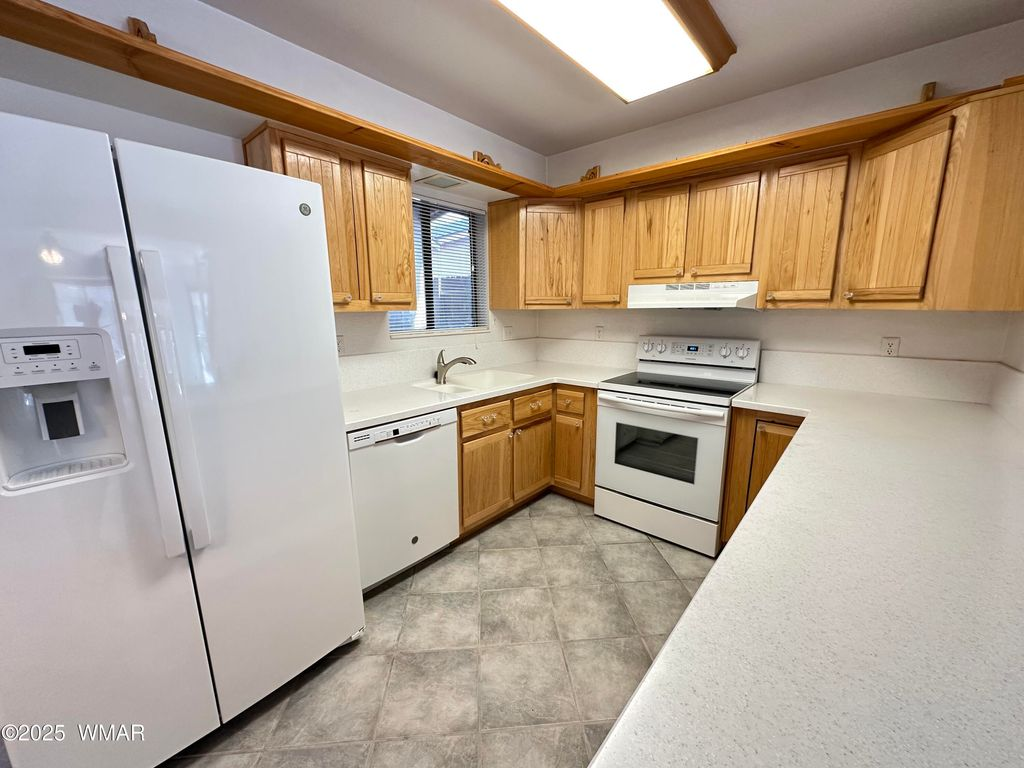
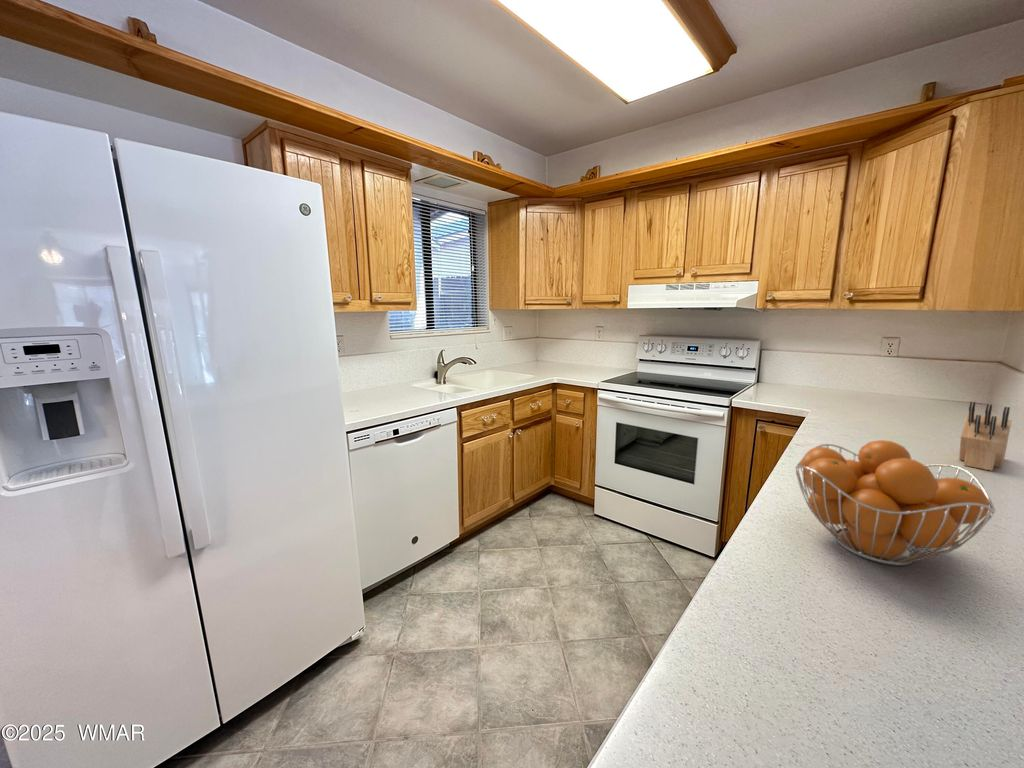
+ fruit basket (880, 498)
+ knife block (986, 431)
